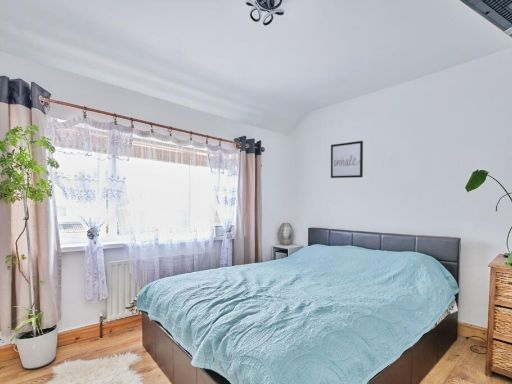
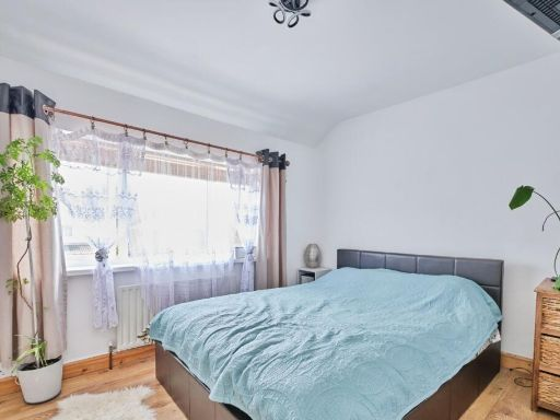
- wall art (346, 160)
